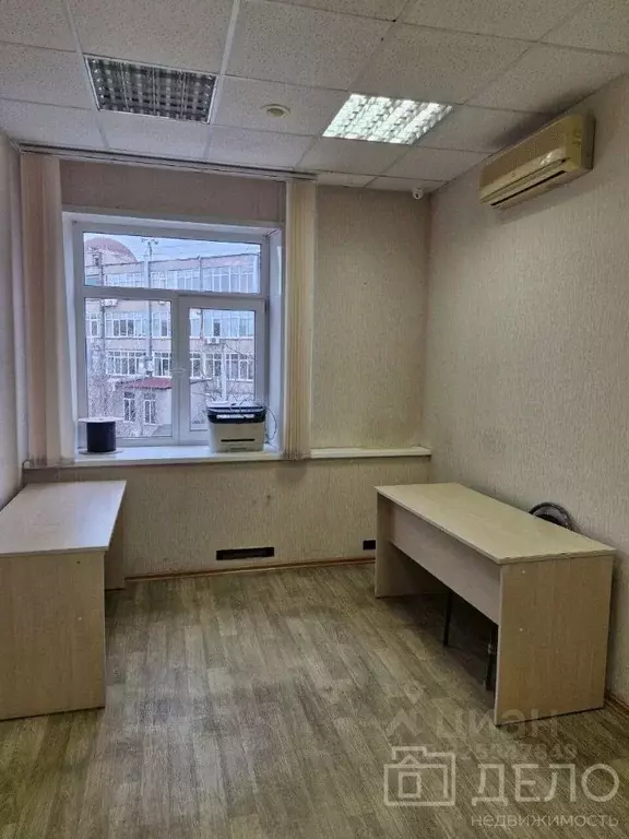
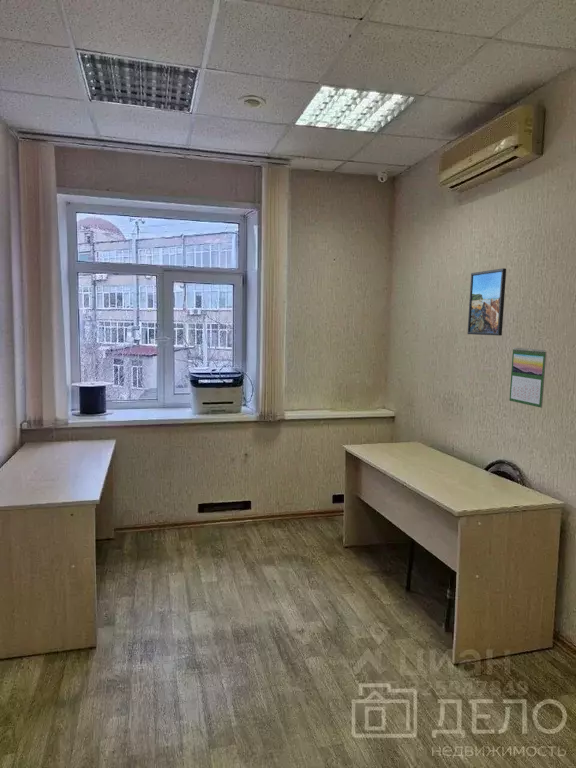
+ calendar (527, 376)
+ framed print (485, 303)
